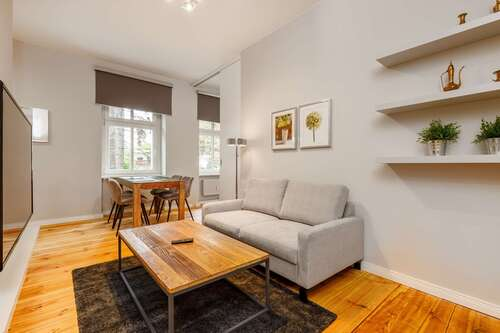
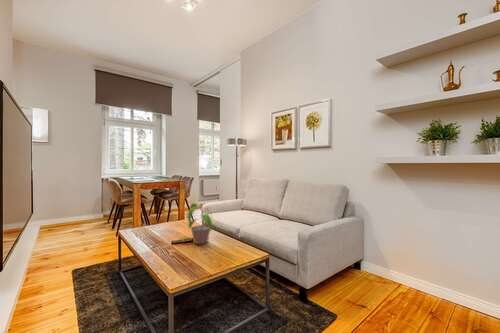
+ potted plant (202, 223)
